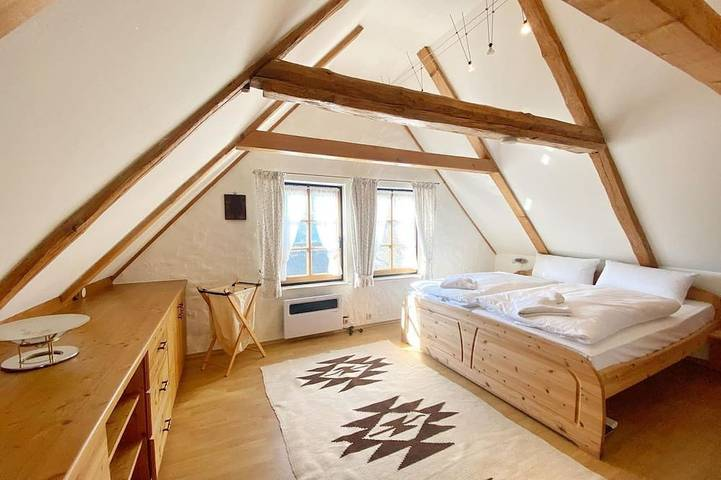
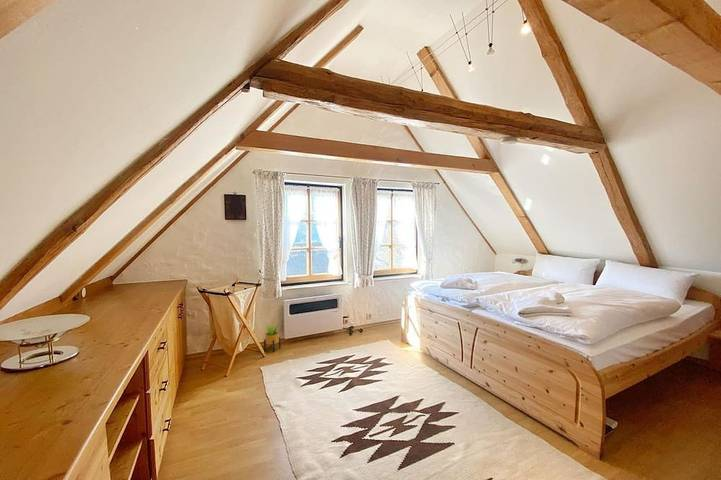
+ potted plant (272, 335)
